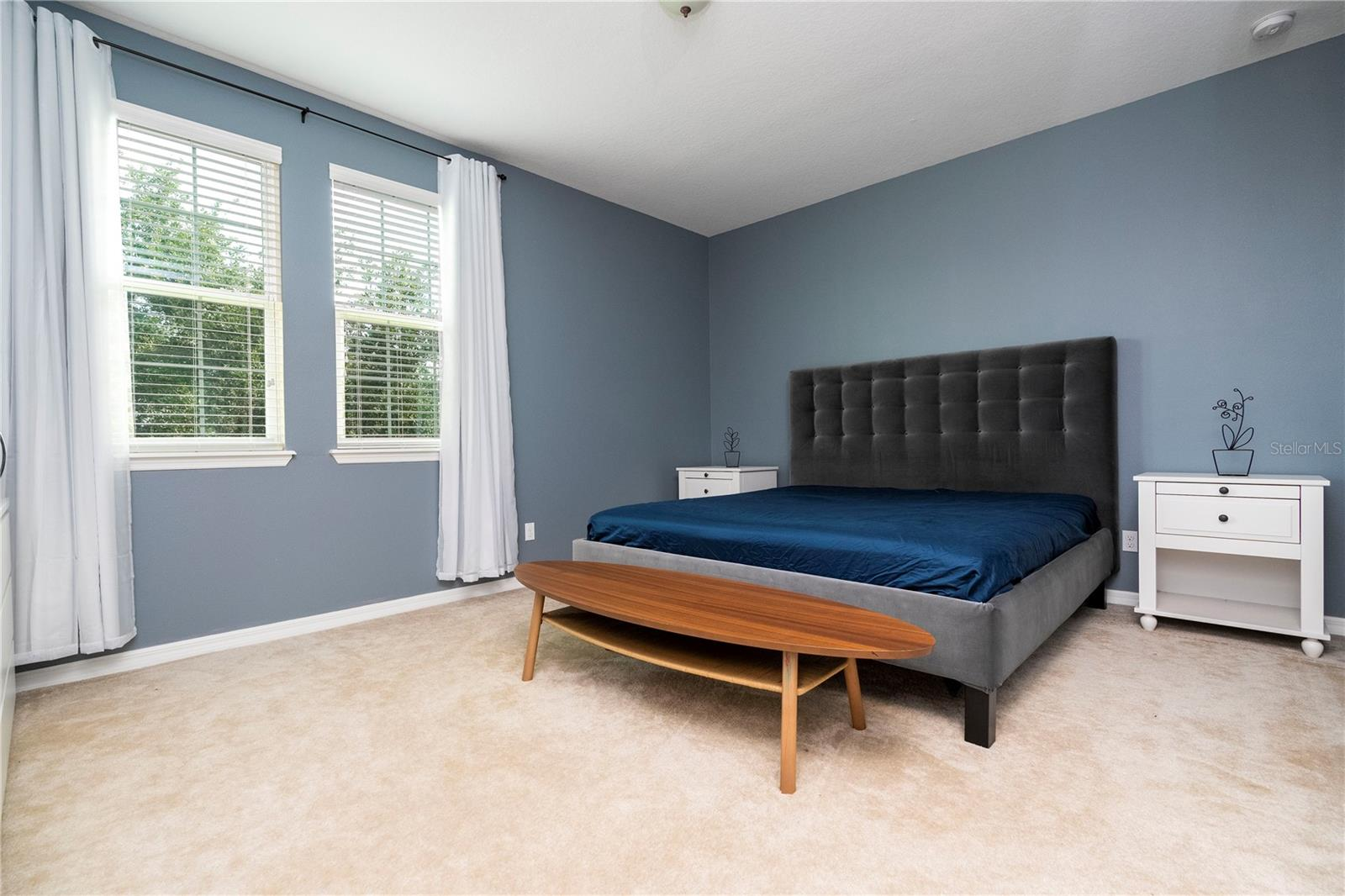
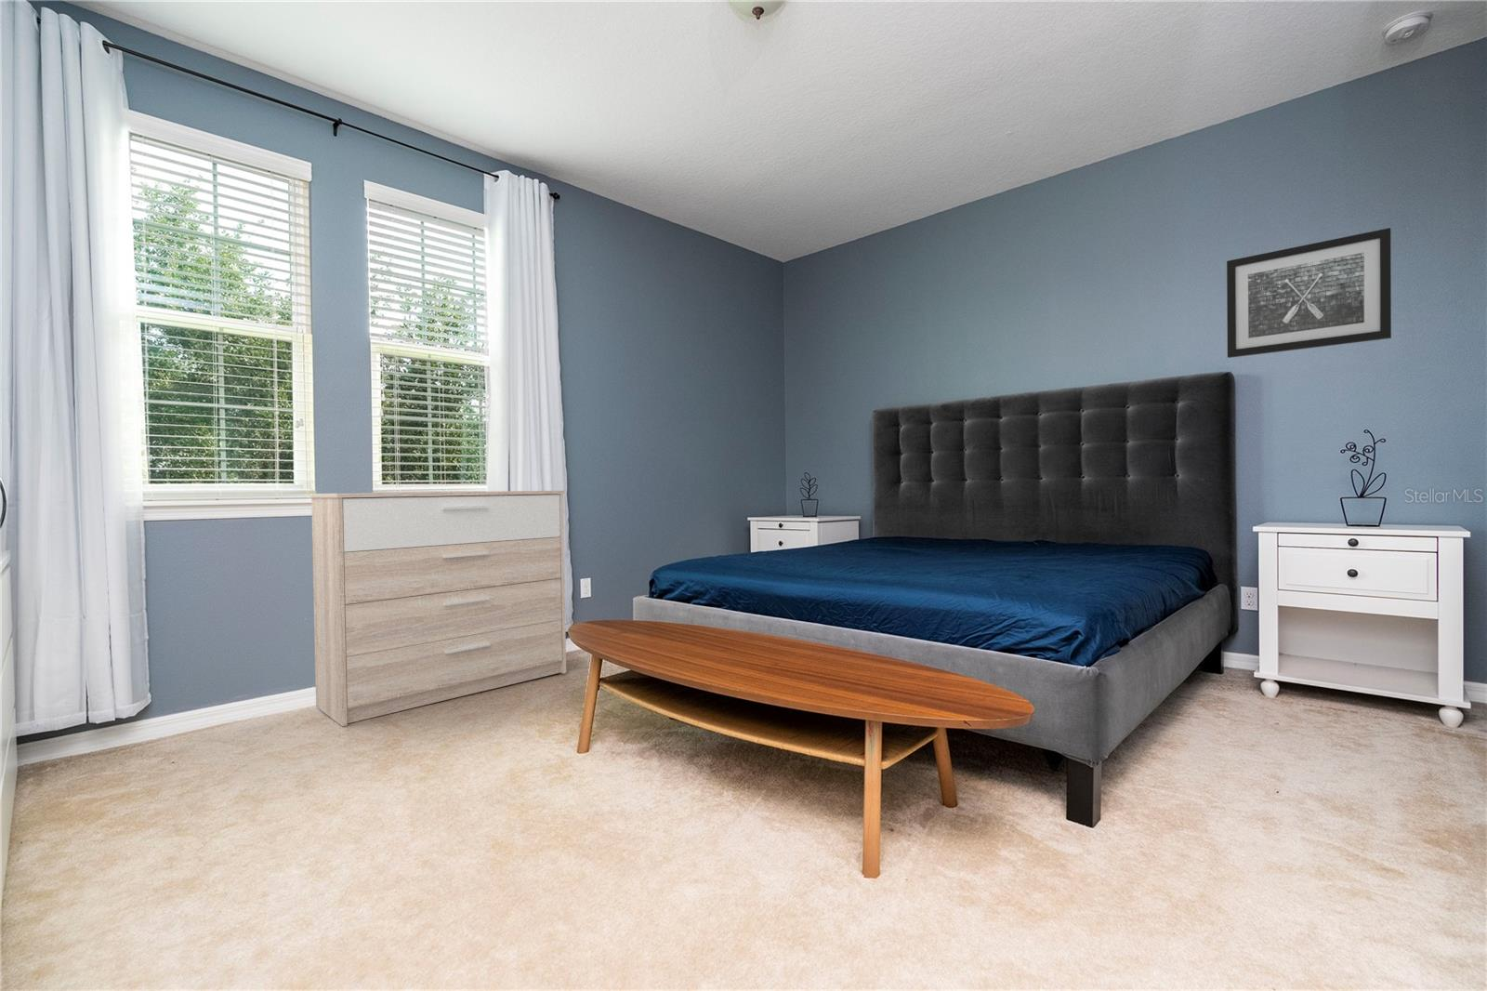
+ sideboard (449, 591)
+ wall art (1303, 296)
